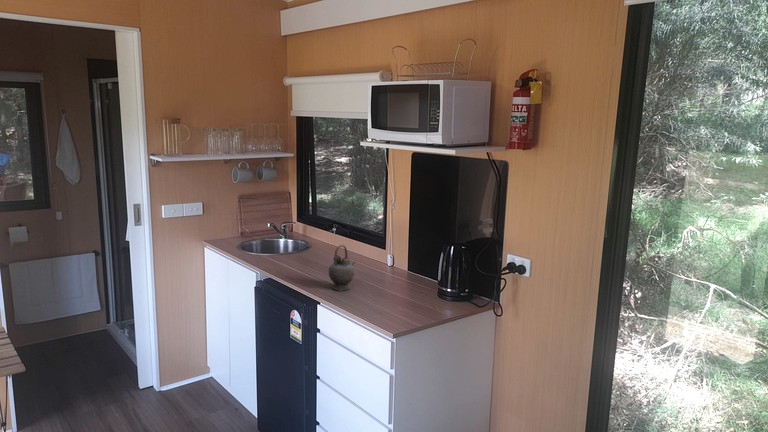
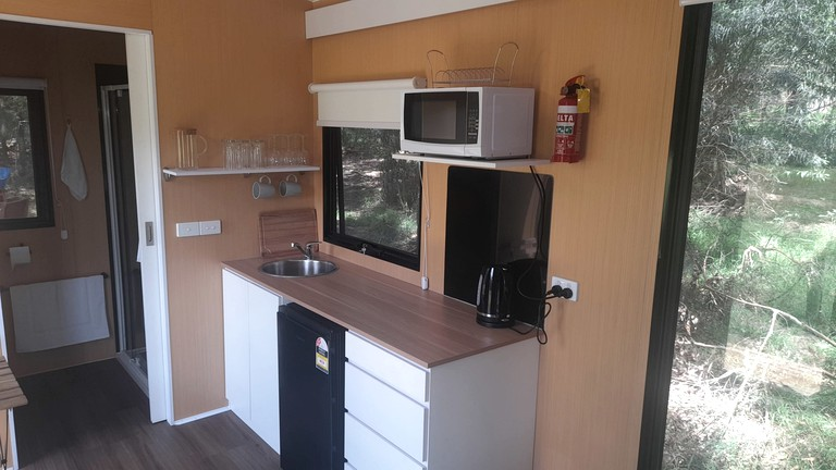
- teapot (343, 266)
